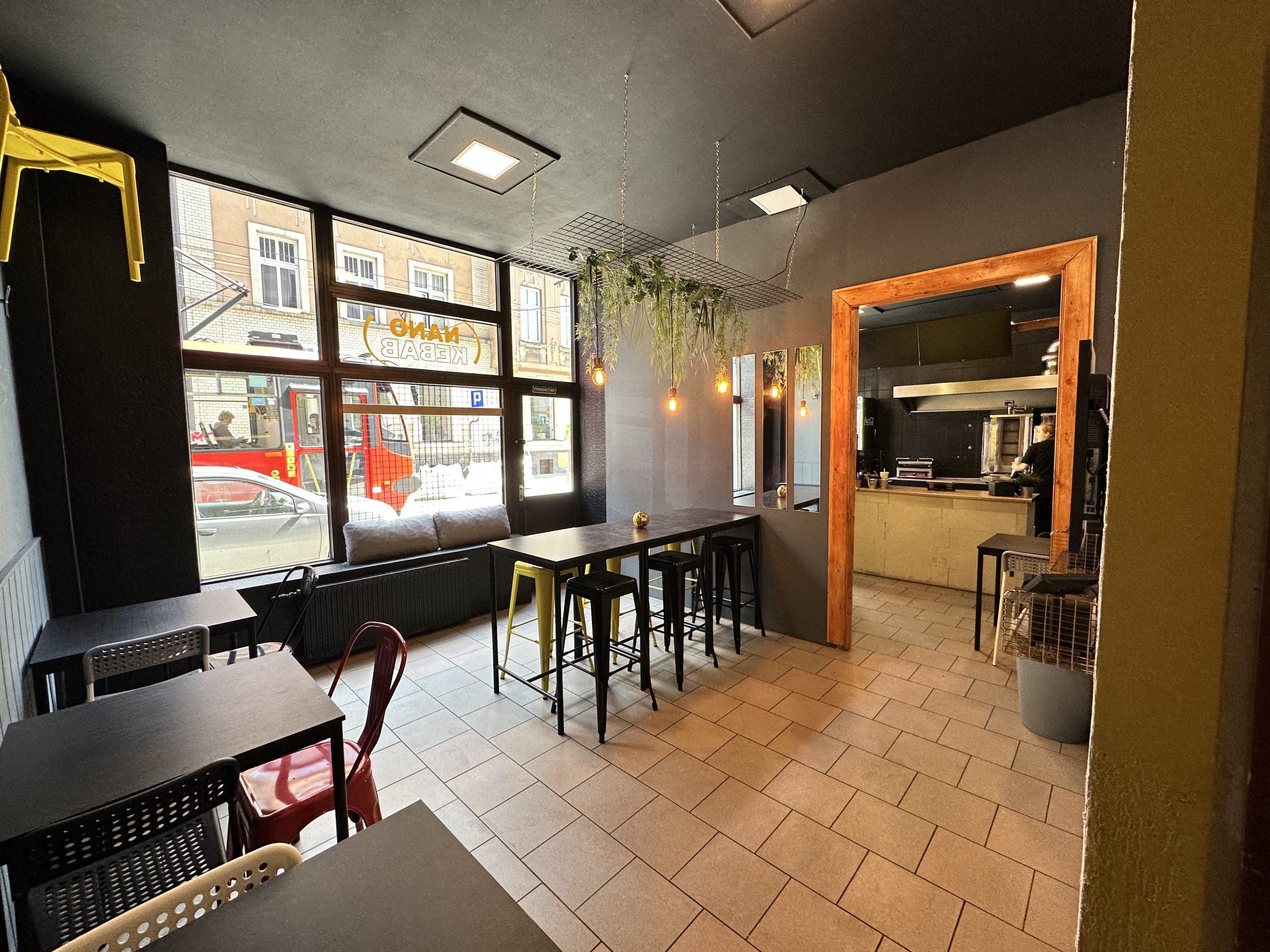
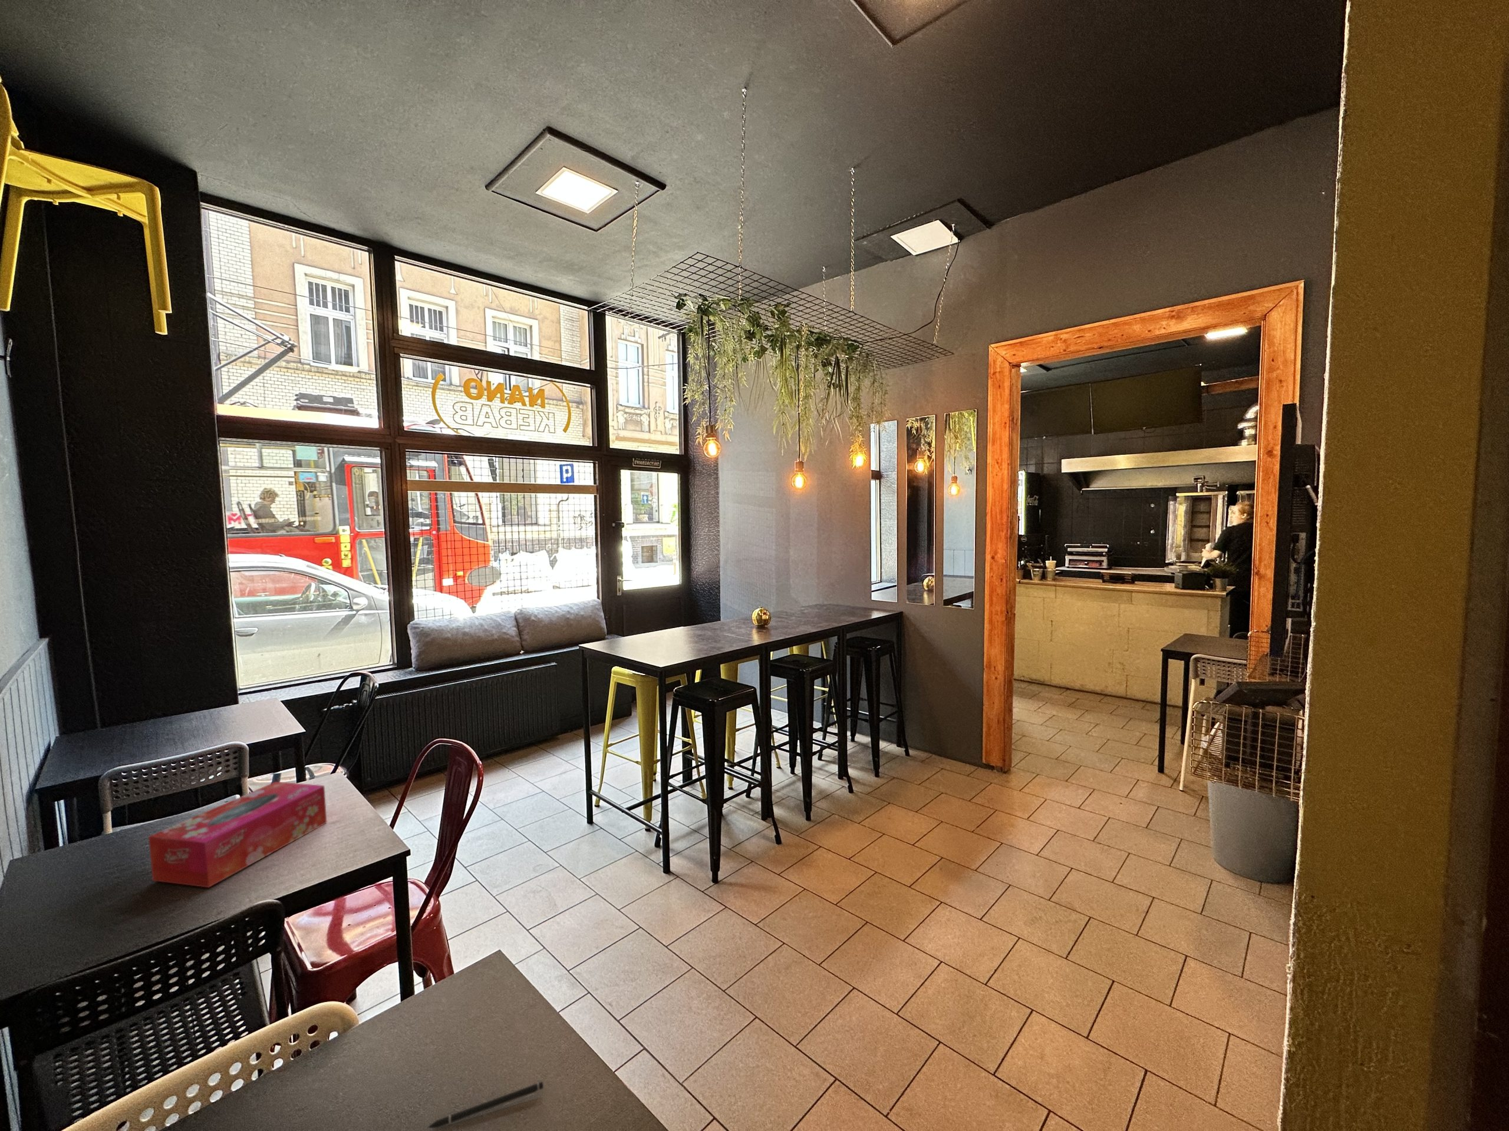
+ pen (487, 1106)
+ tissue box (245, 829)
